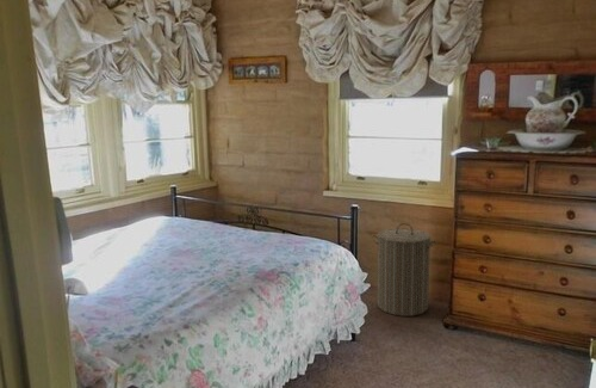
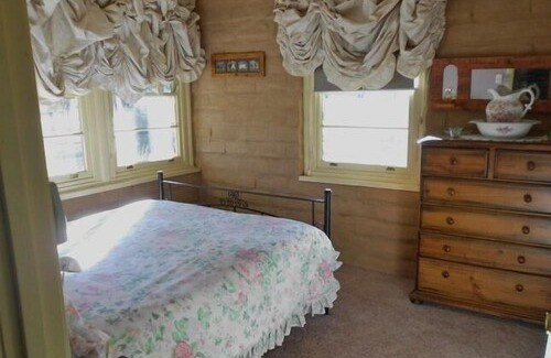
- laundry hamper (403, 265)
